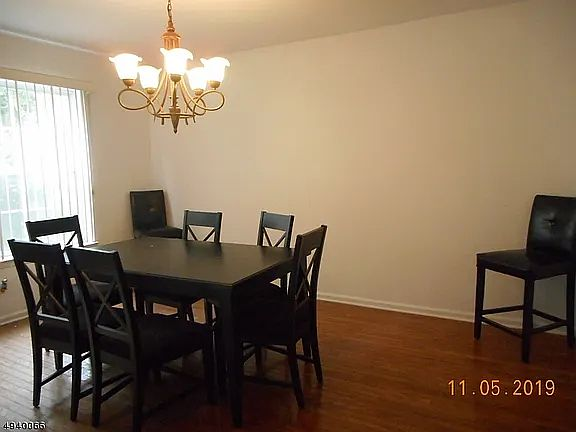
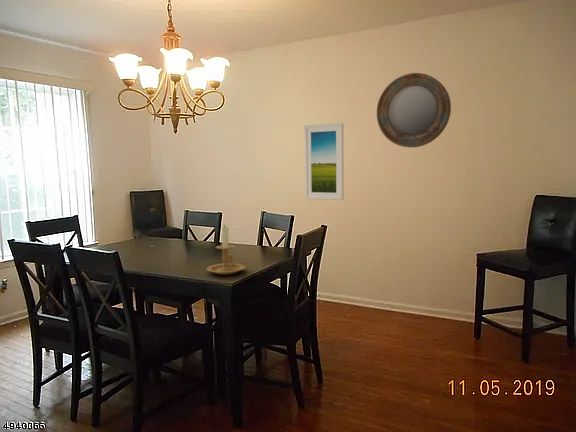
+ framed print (323, 162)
+ candle holder (225, 248)
+ home mirror (412, 110)
